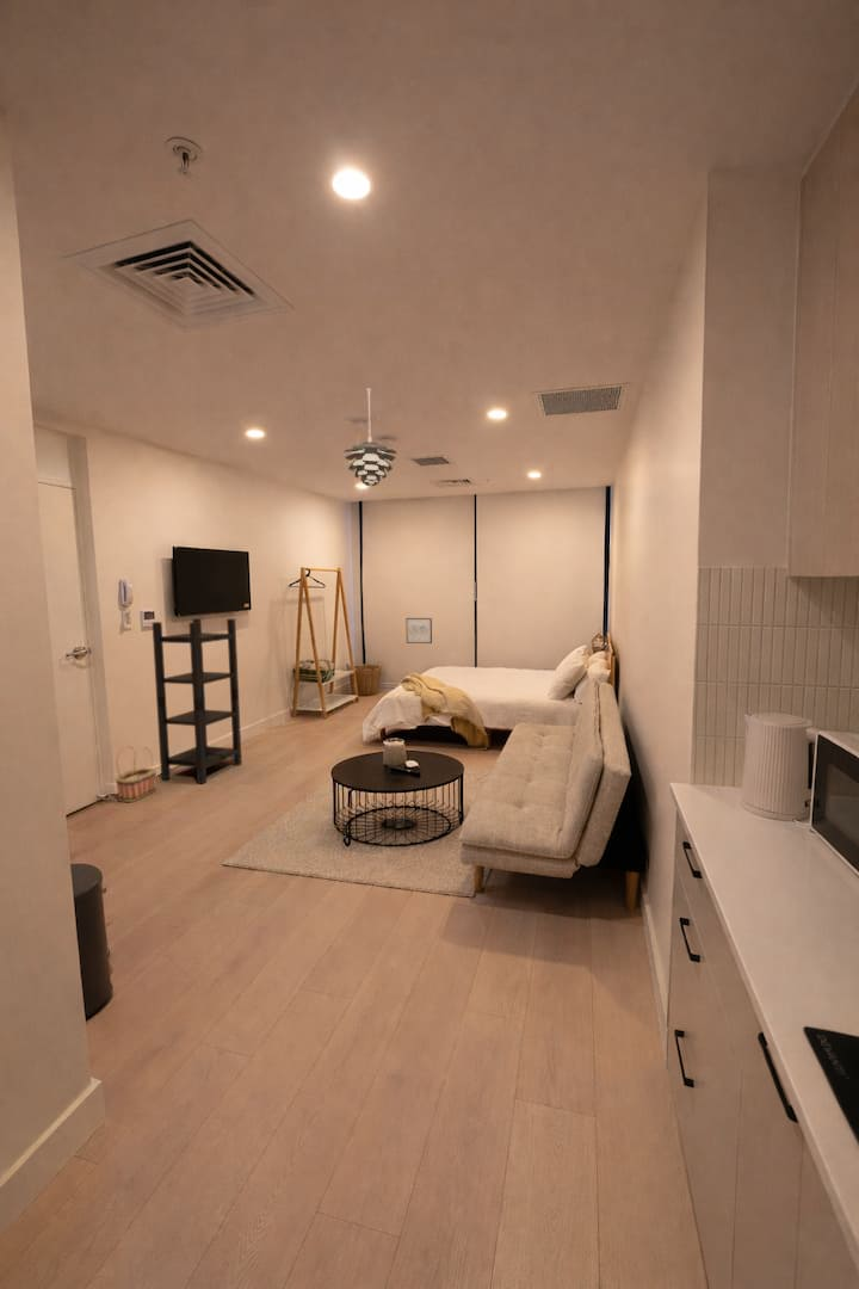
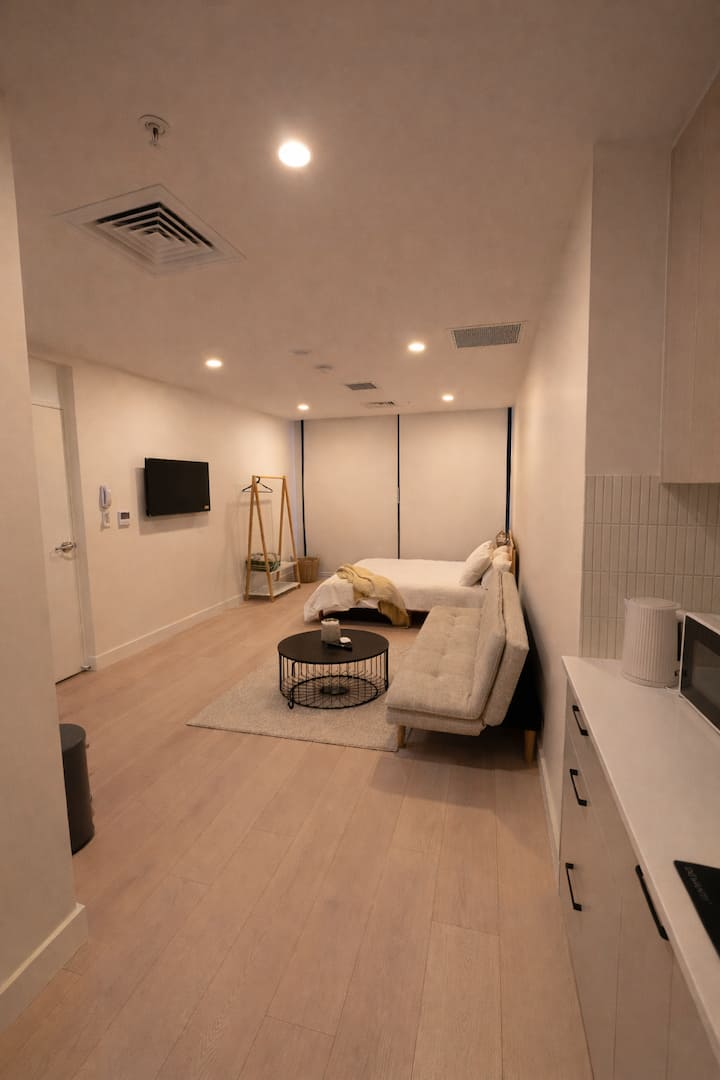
- basket (136, 771)
- pendant light (370, 437)
- shelving unit (199, 697)
- wall art (419, 630)
